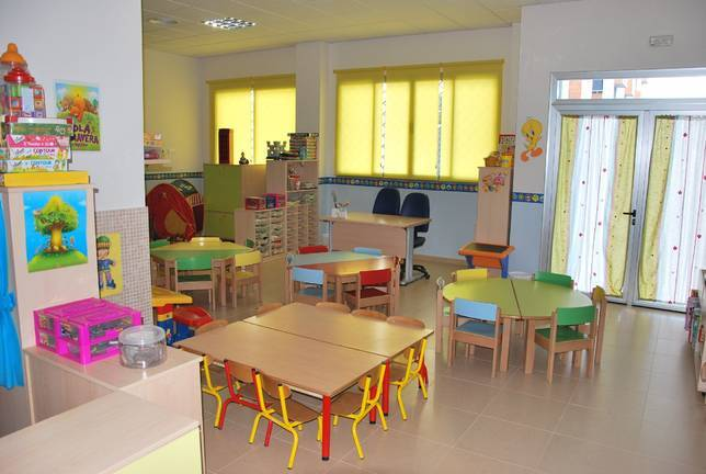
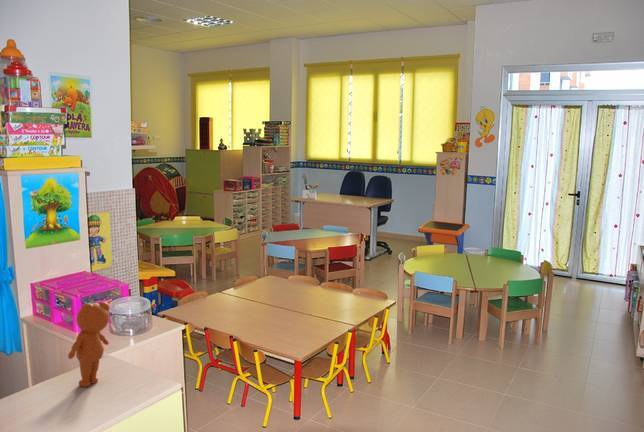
+ teddy bear (91, 344)
